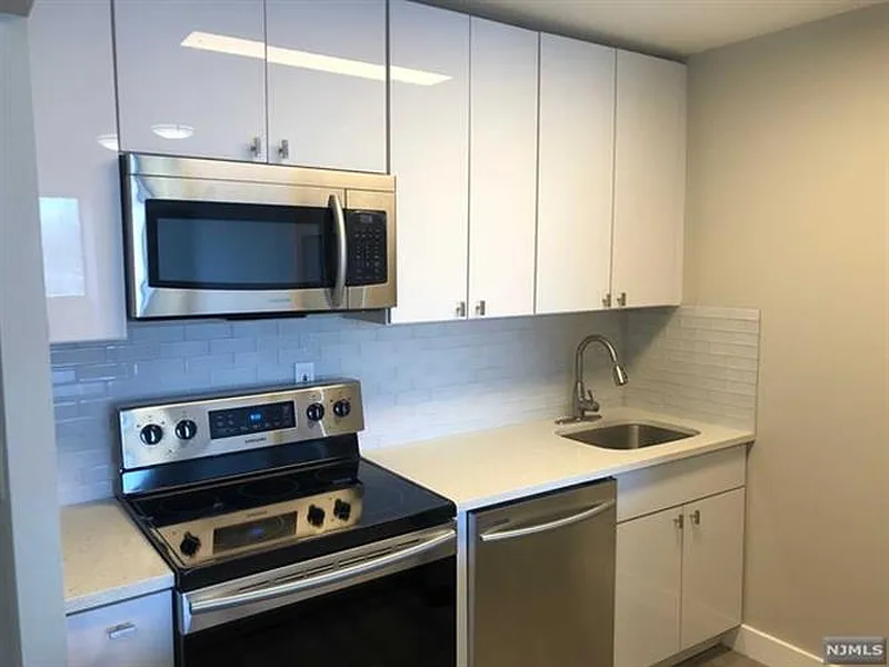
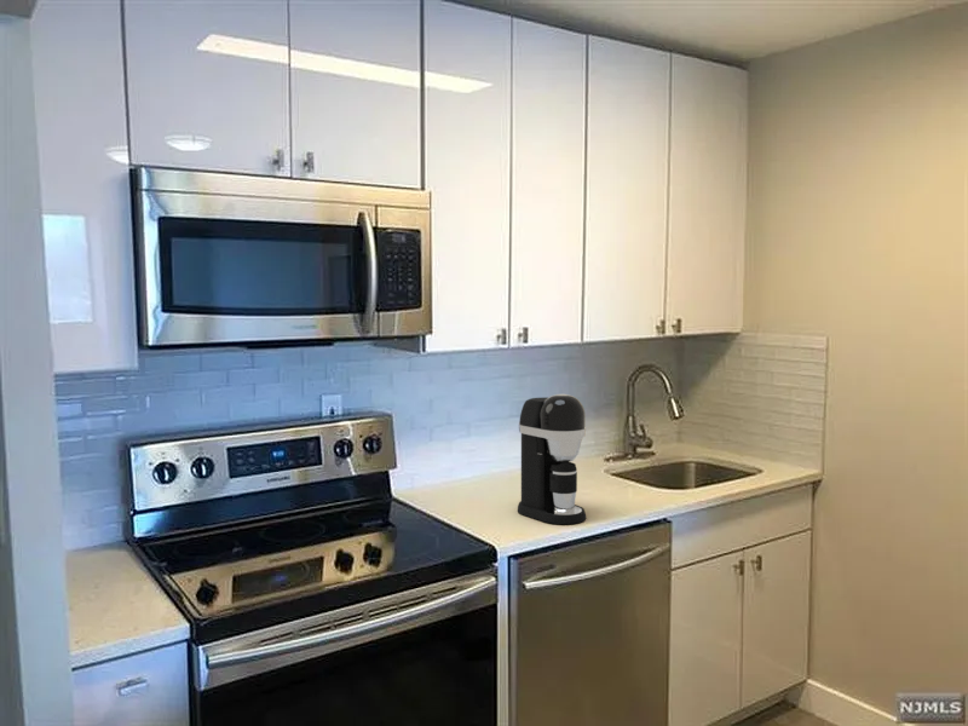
+ coffee maker (551, 454)
